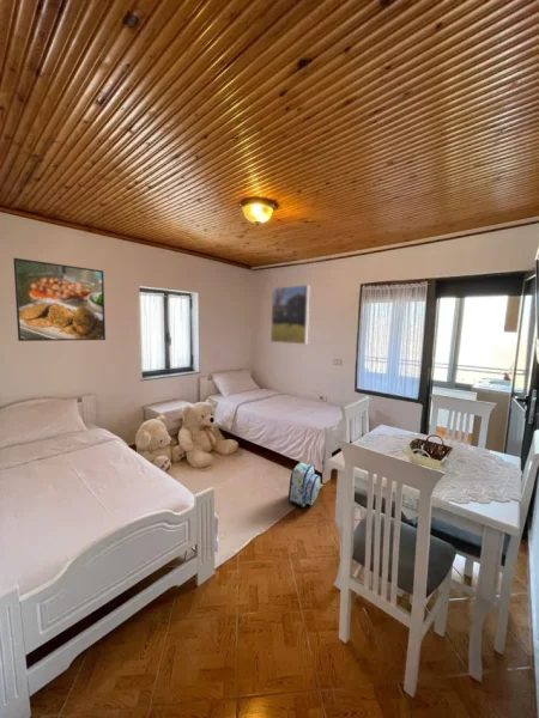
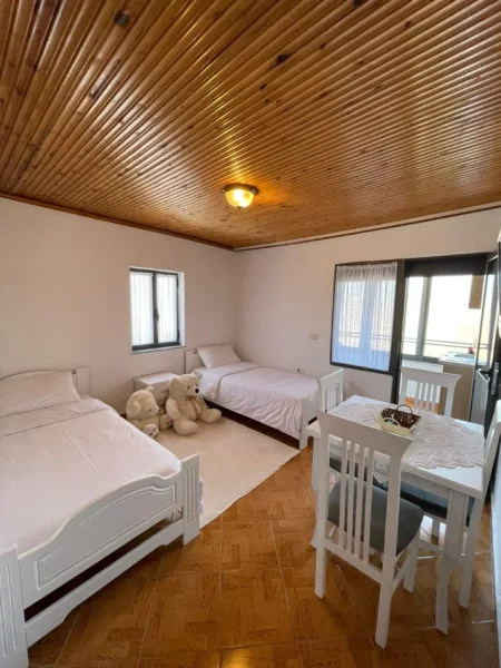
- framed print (63, 303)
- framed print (289, 315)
- backpack (305, 482)
